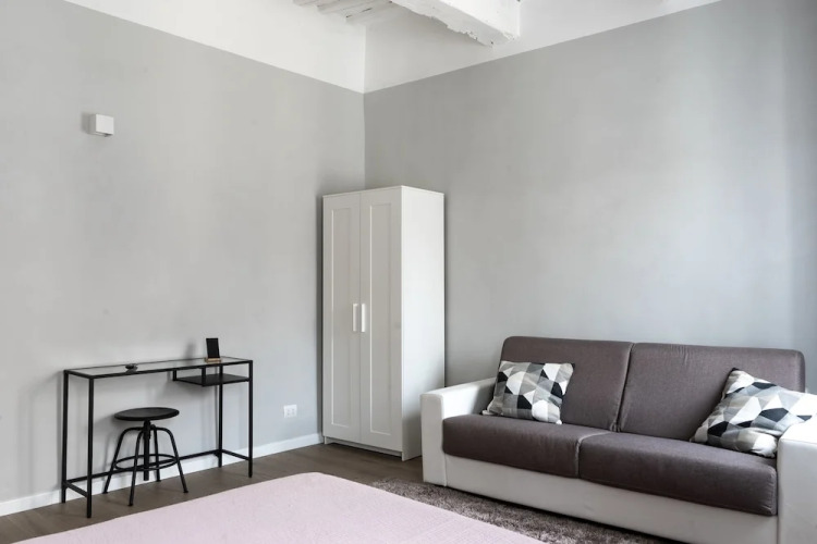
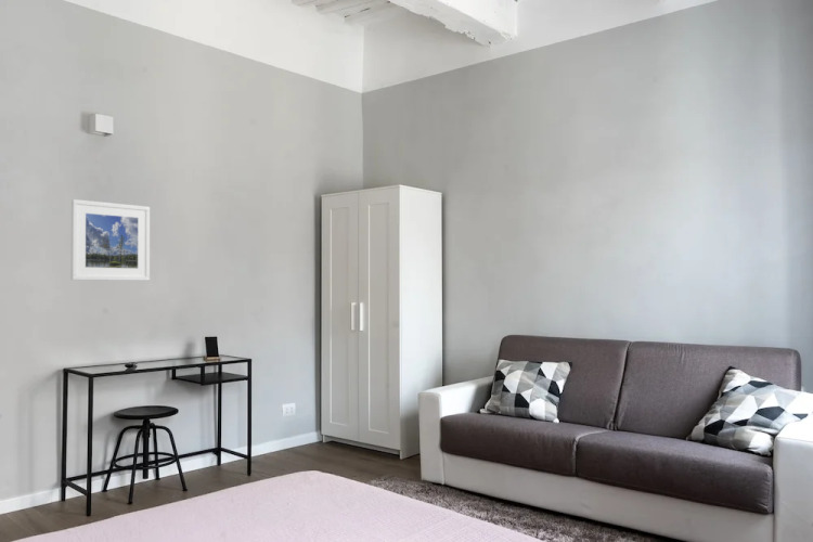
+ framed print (112, 241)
